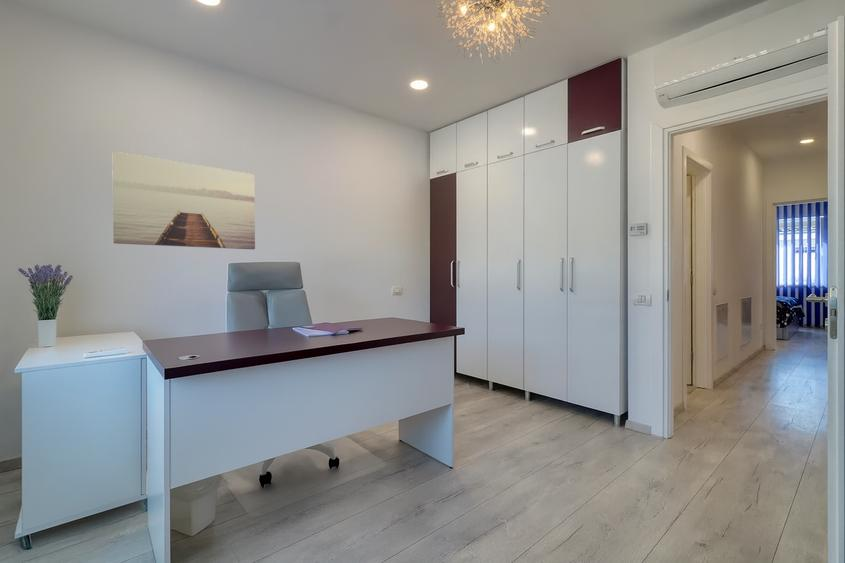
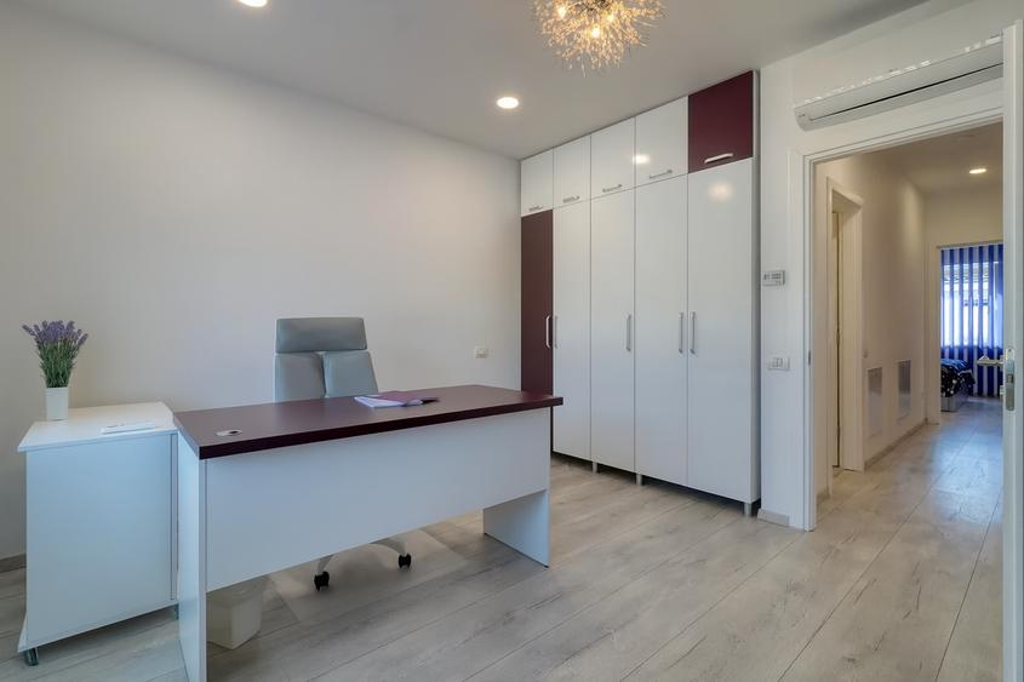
- wall art (190, 205)
